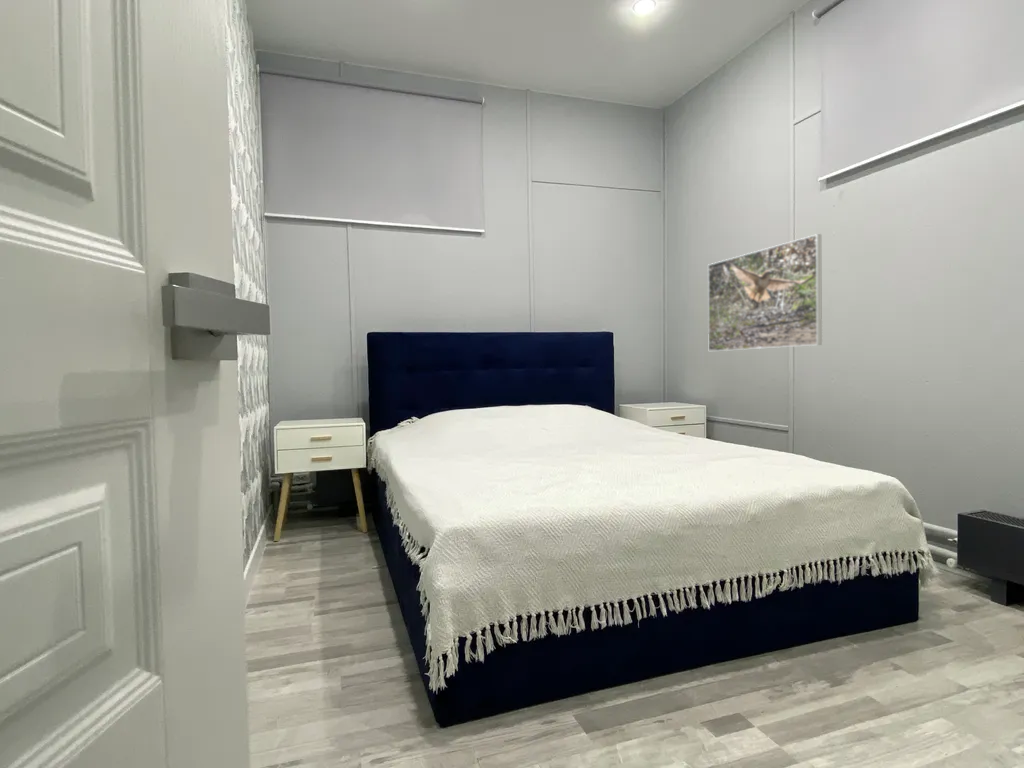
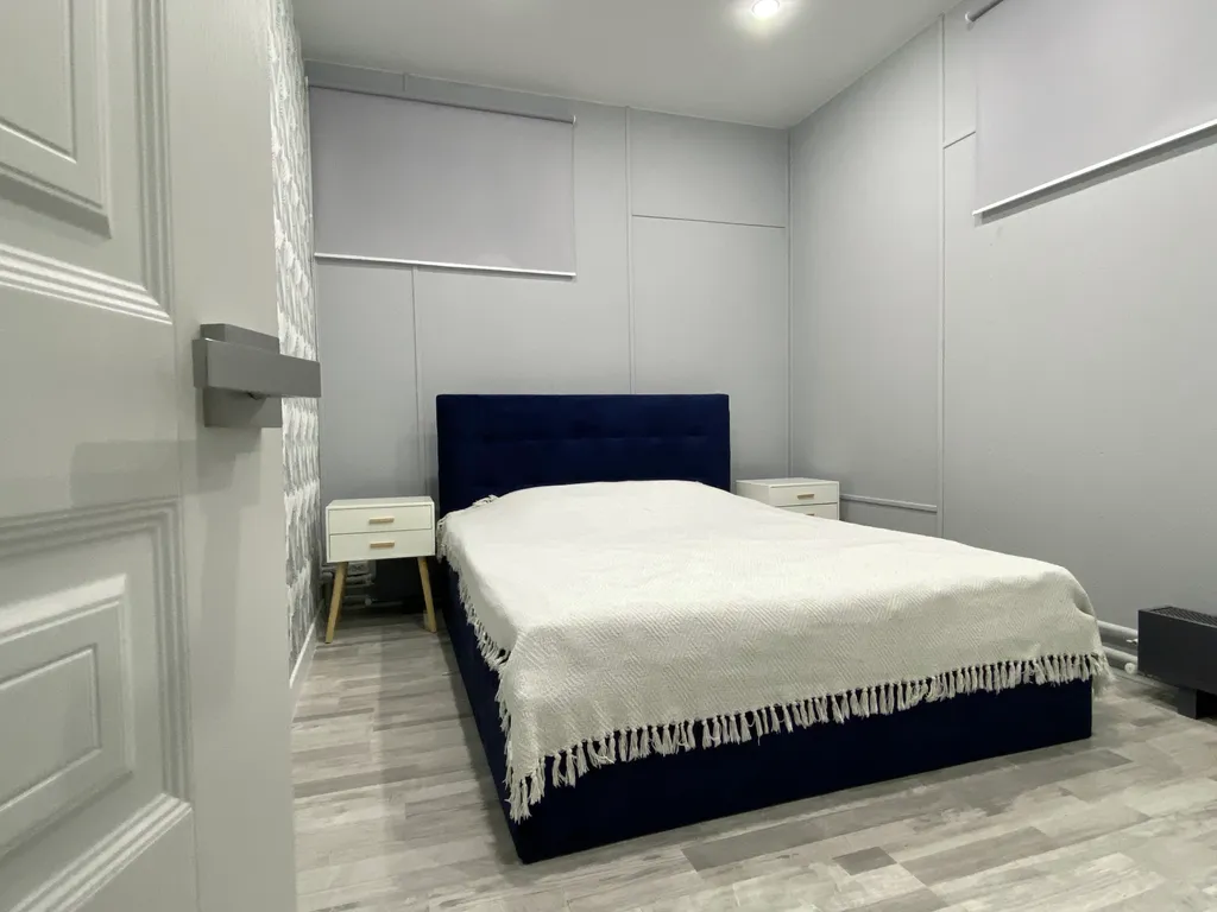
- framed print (758, 300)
